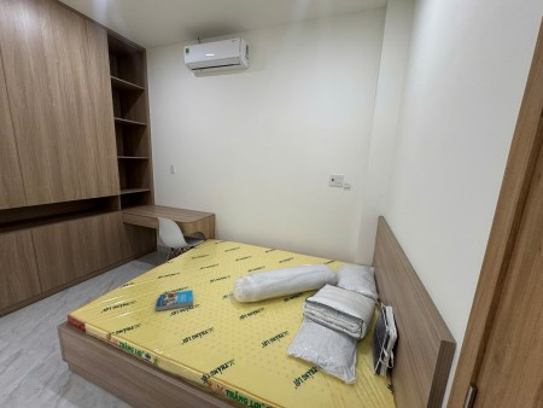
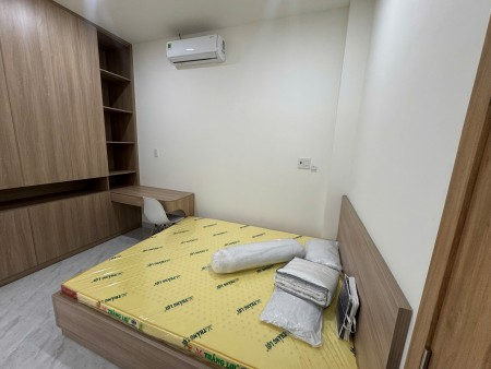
- book (175, 299)
